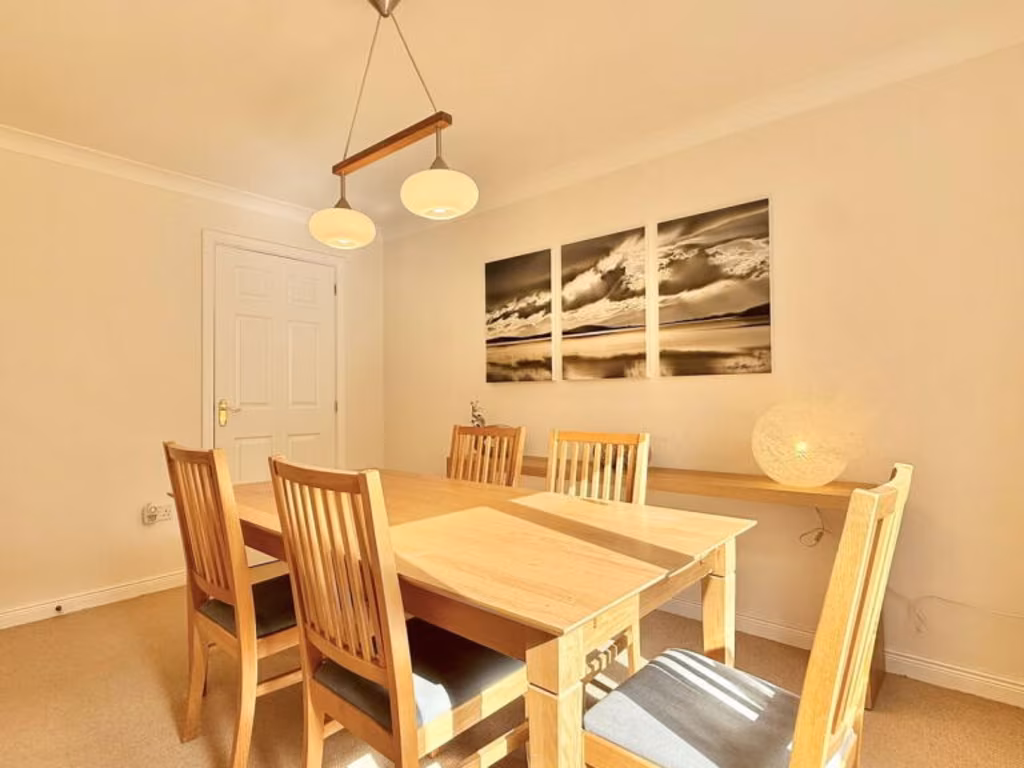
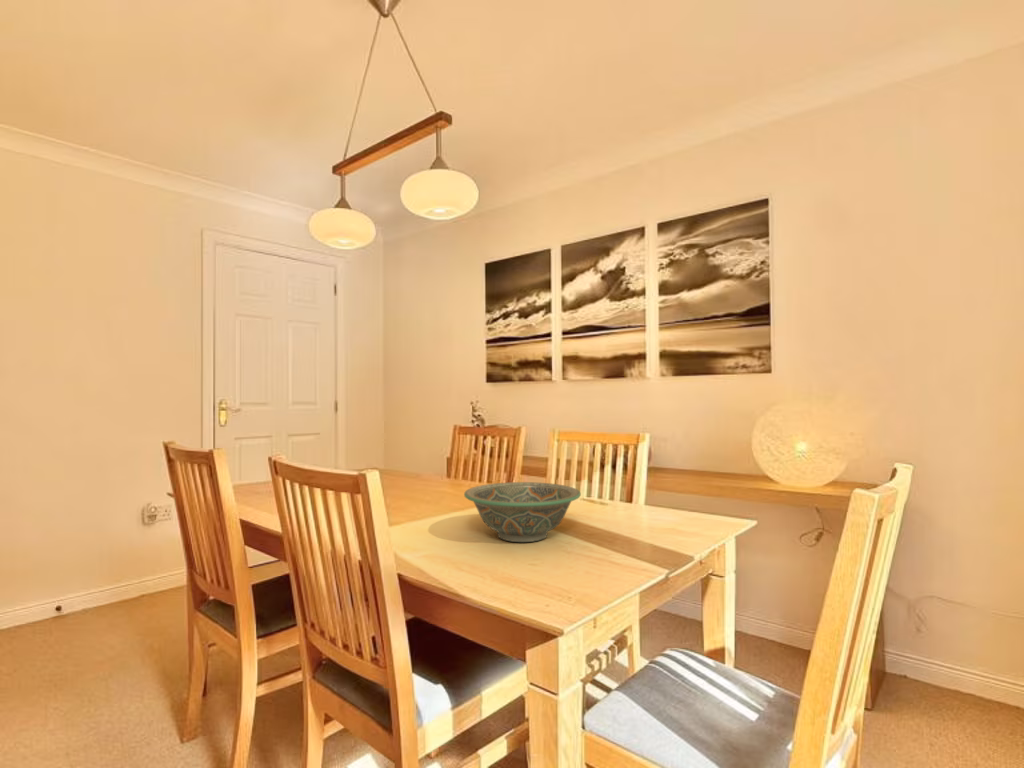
+ decorative bowl (522, 513)
